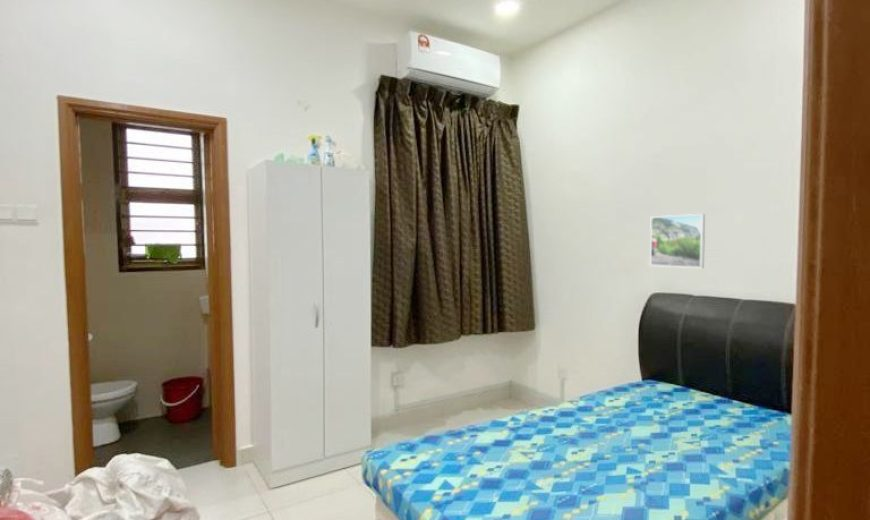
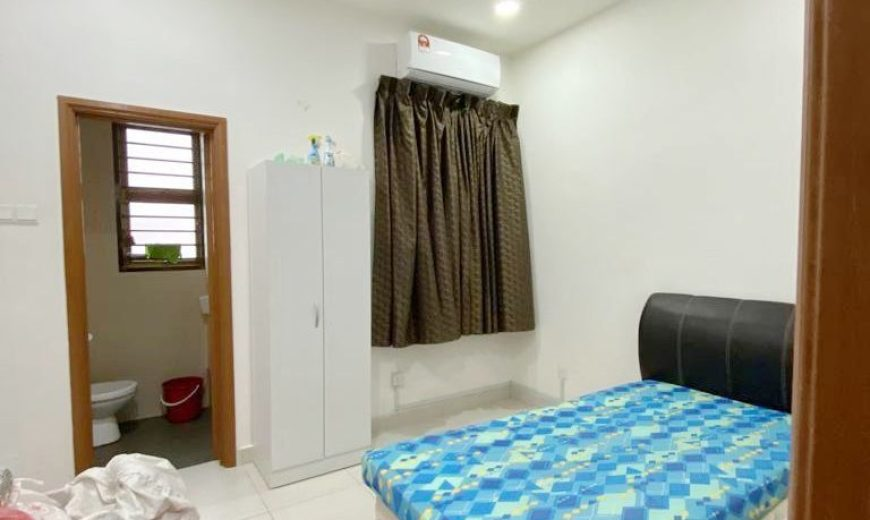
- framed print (676, 241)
